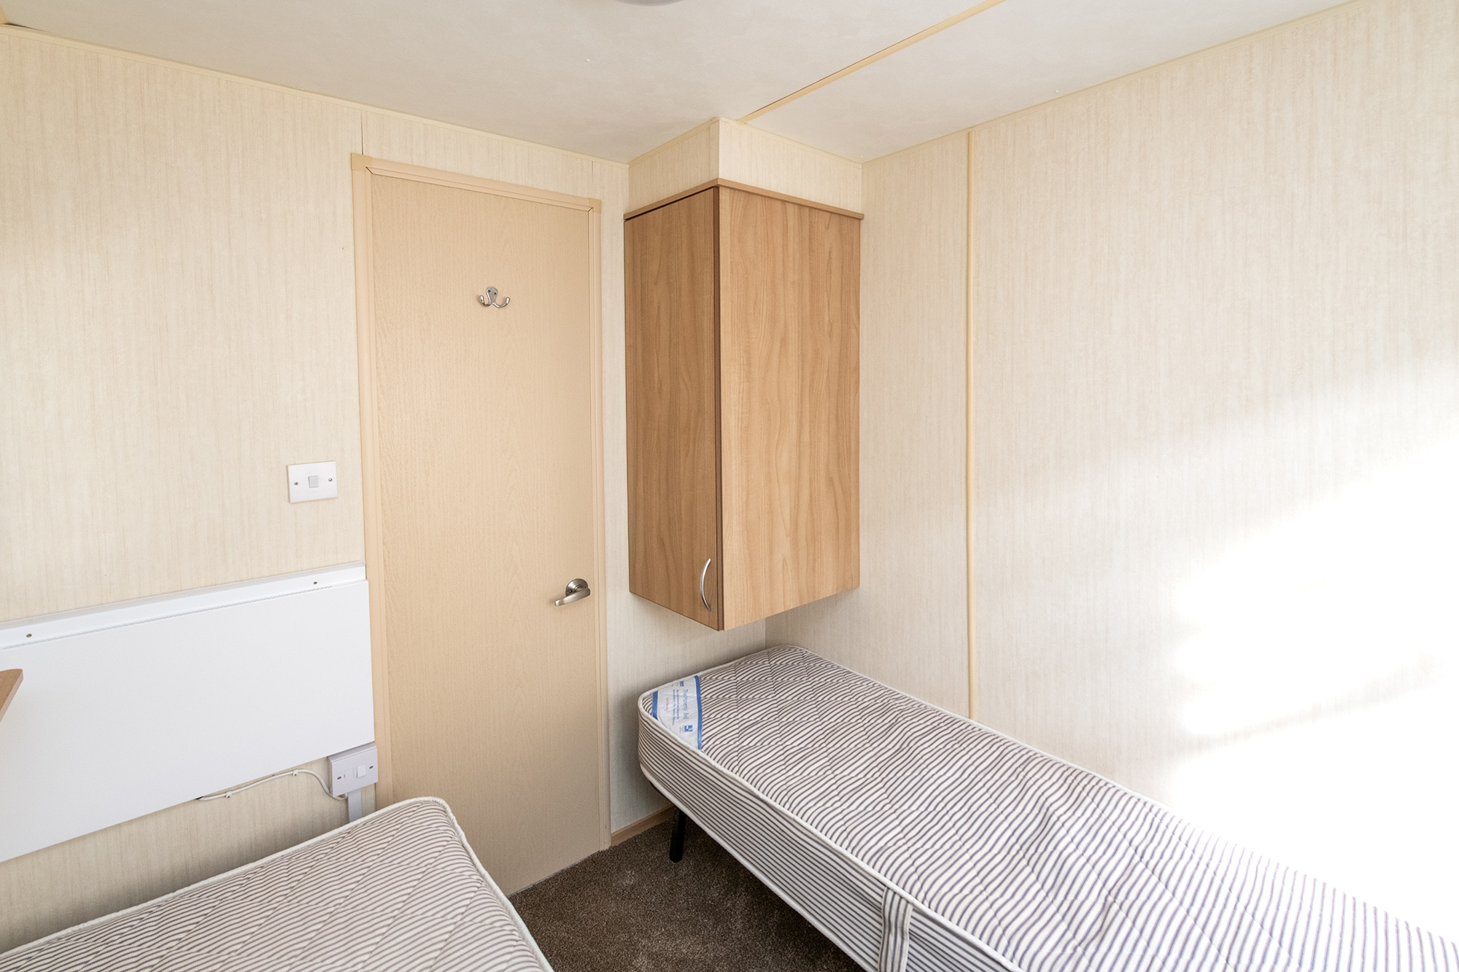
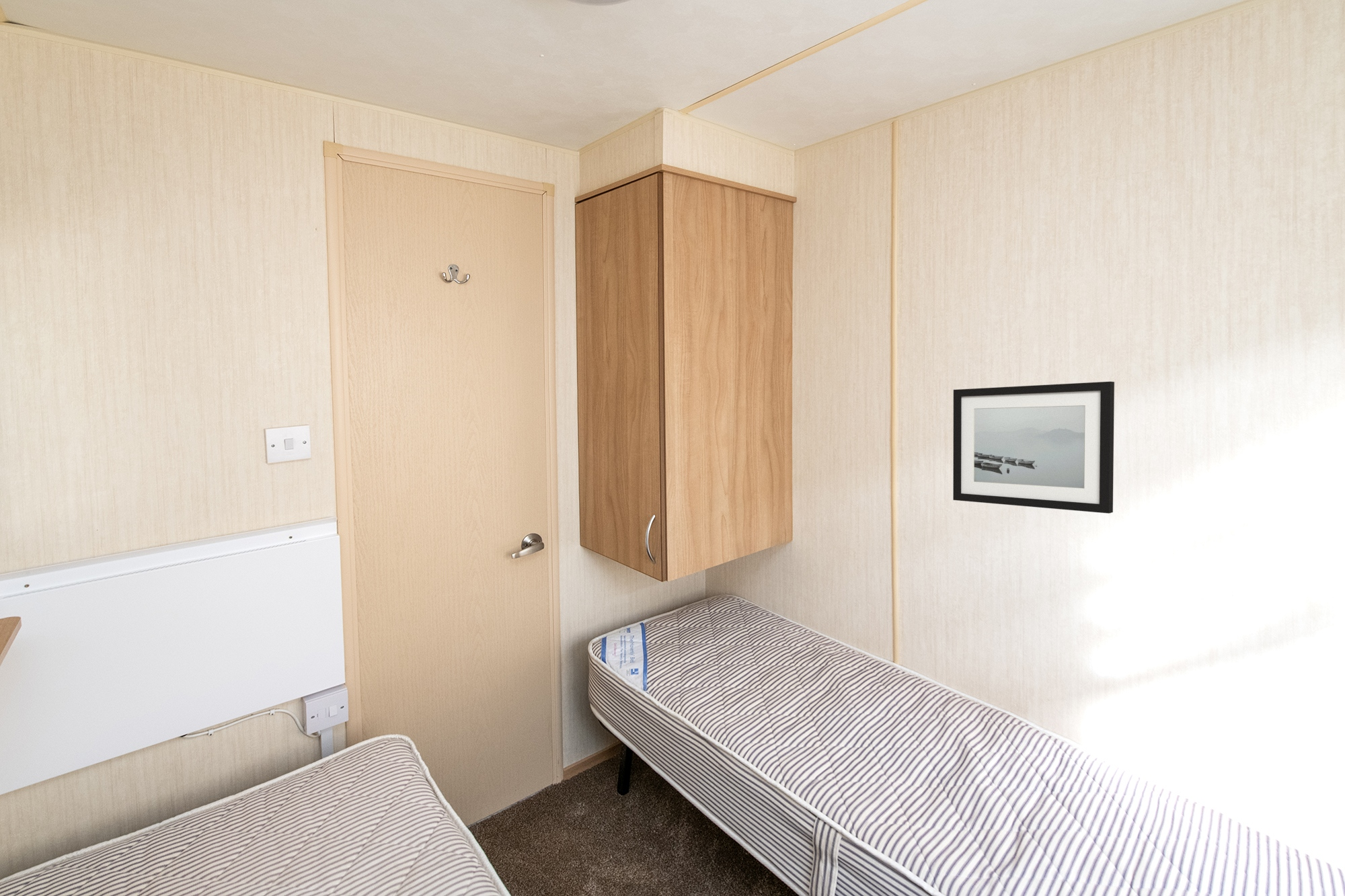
+ wall art (1026, 446)
